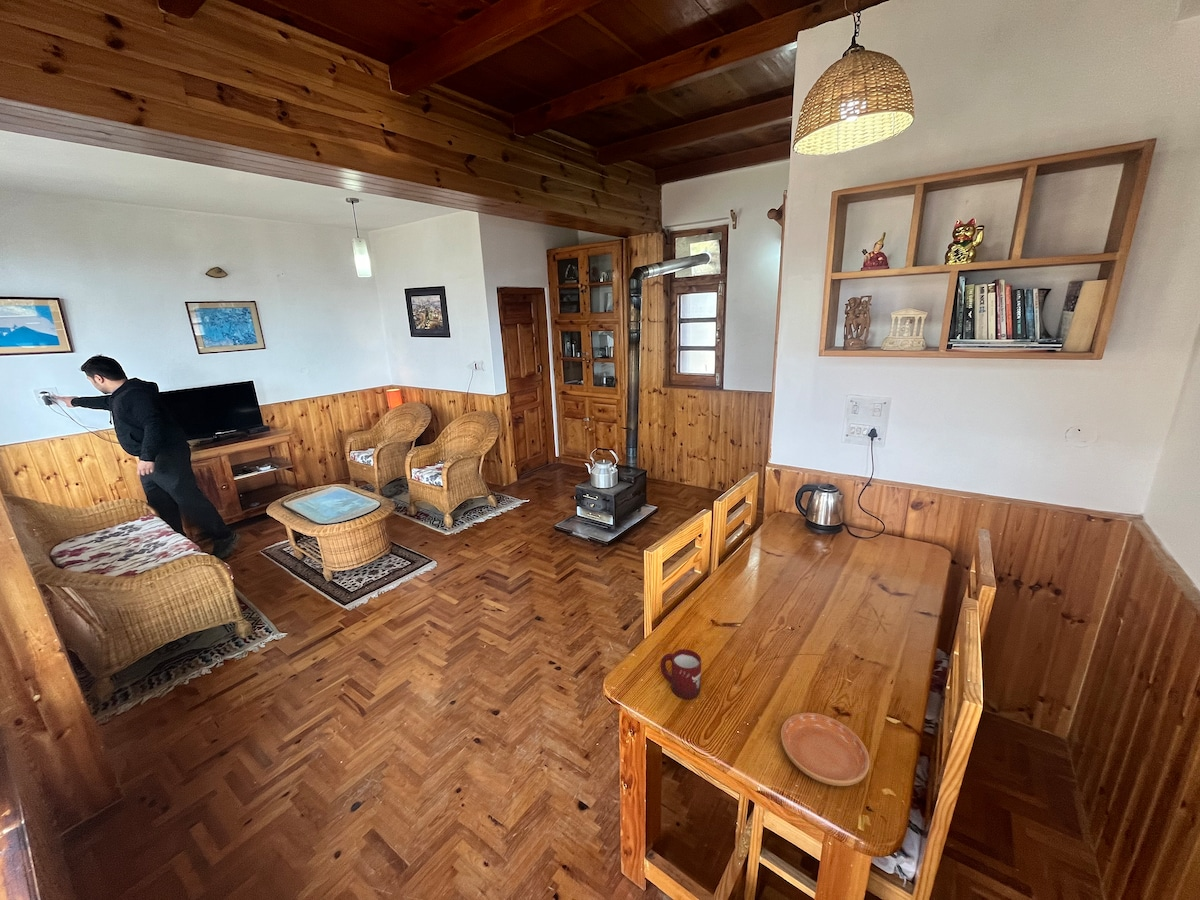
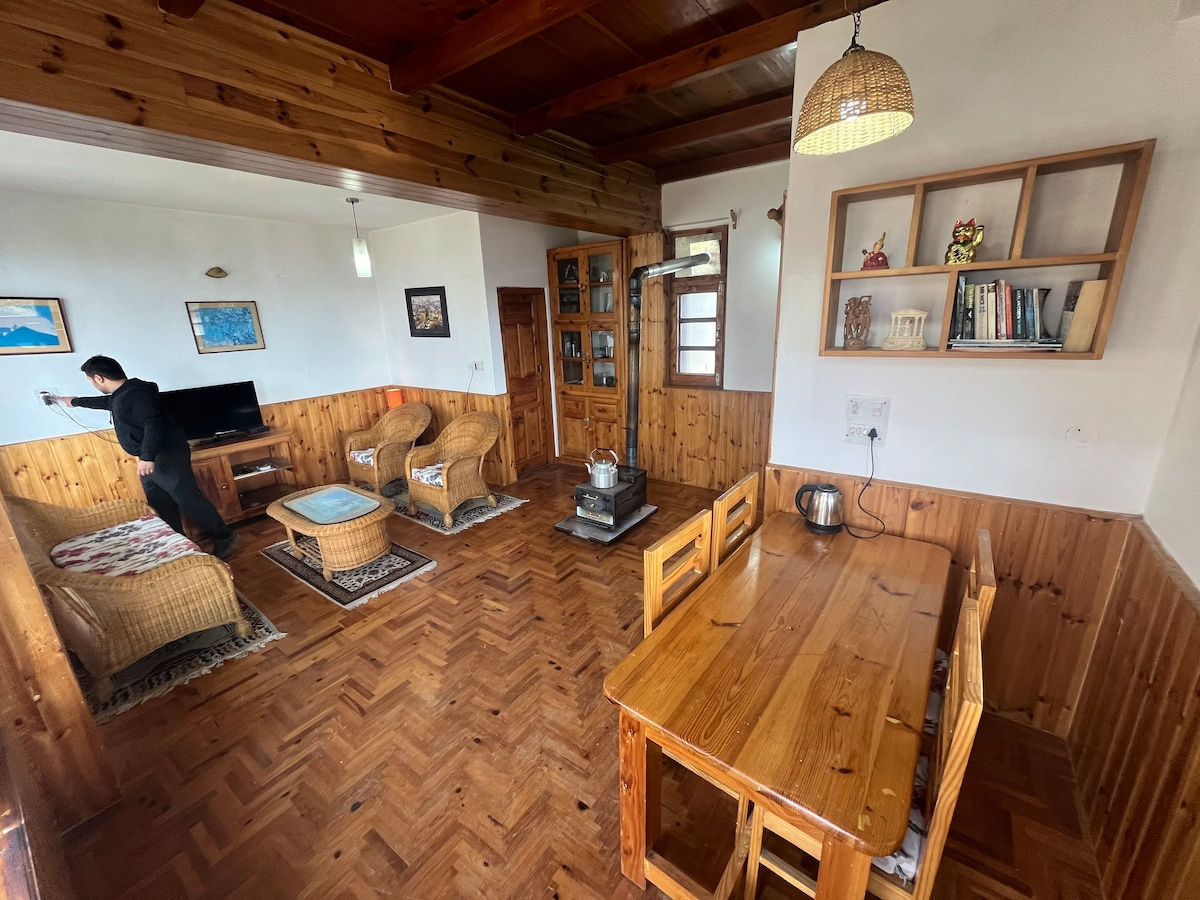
- saucer (823, 749)
- cup (679, 671)
